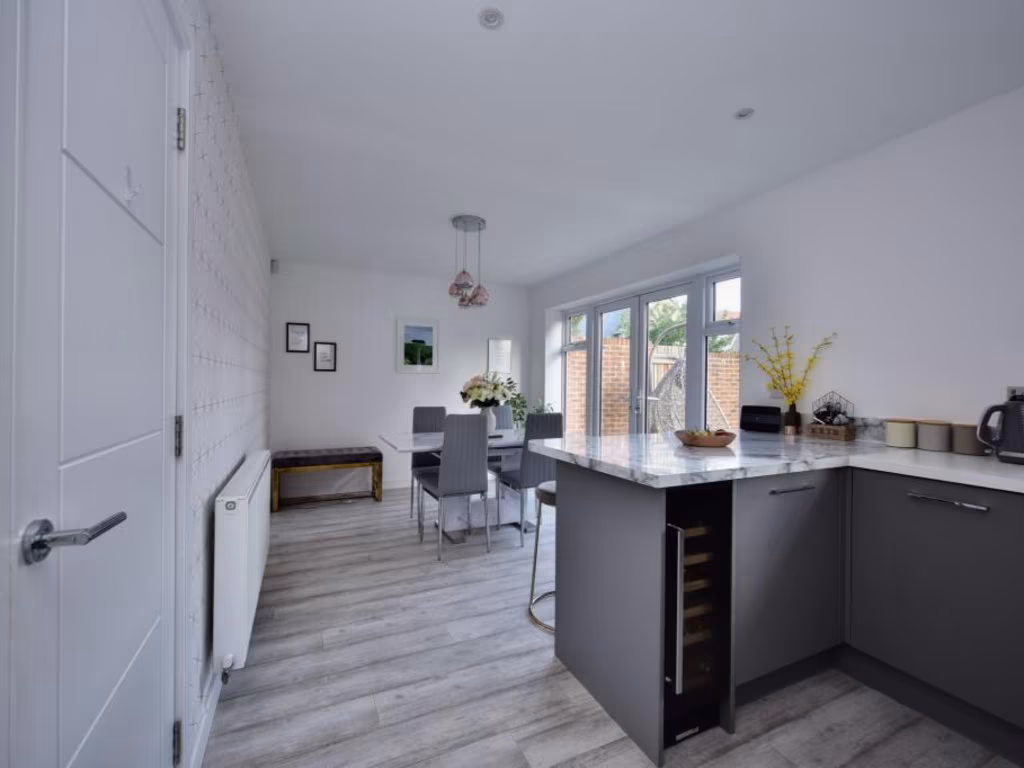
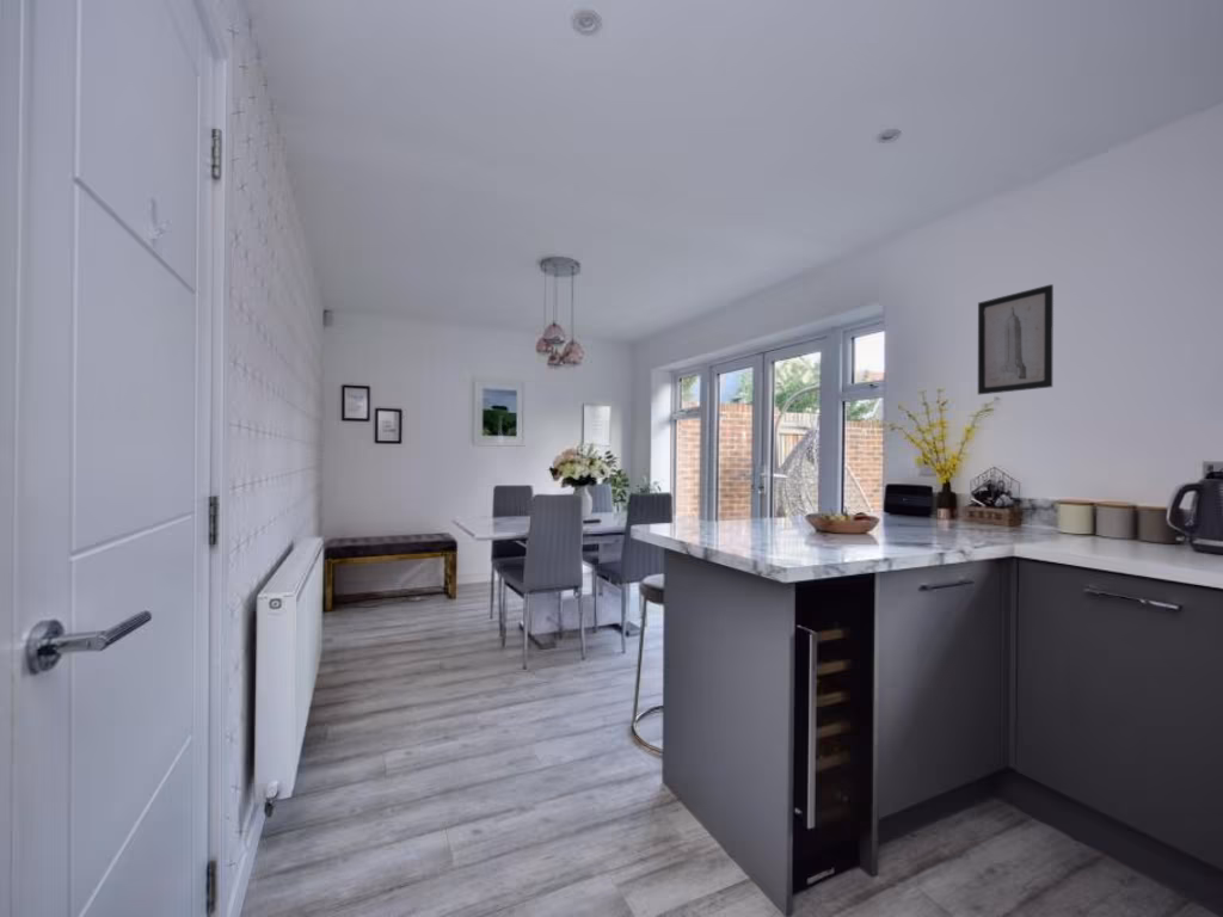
+ wall art (1013, 341)
